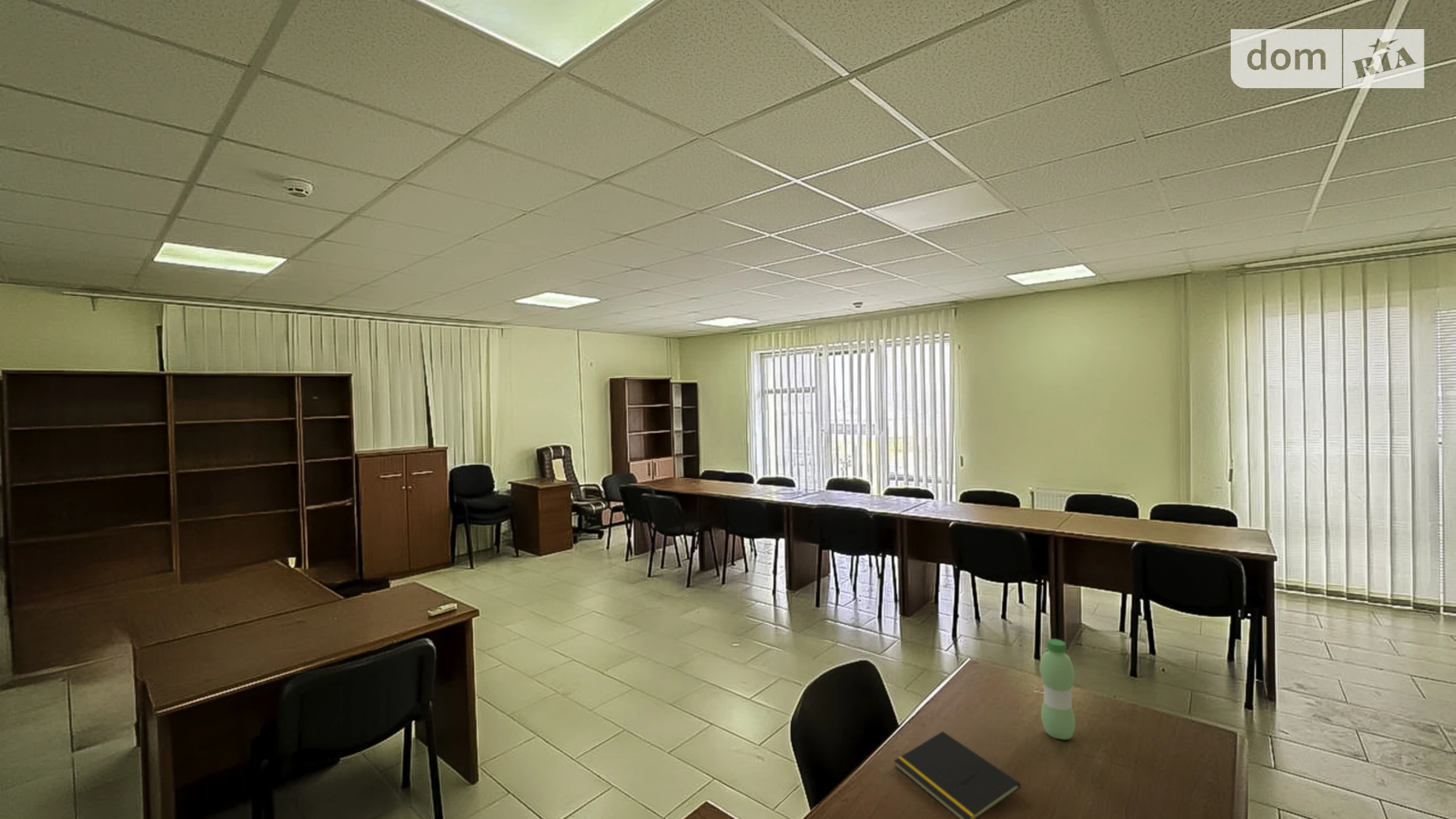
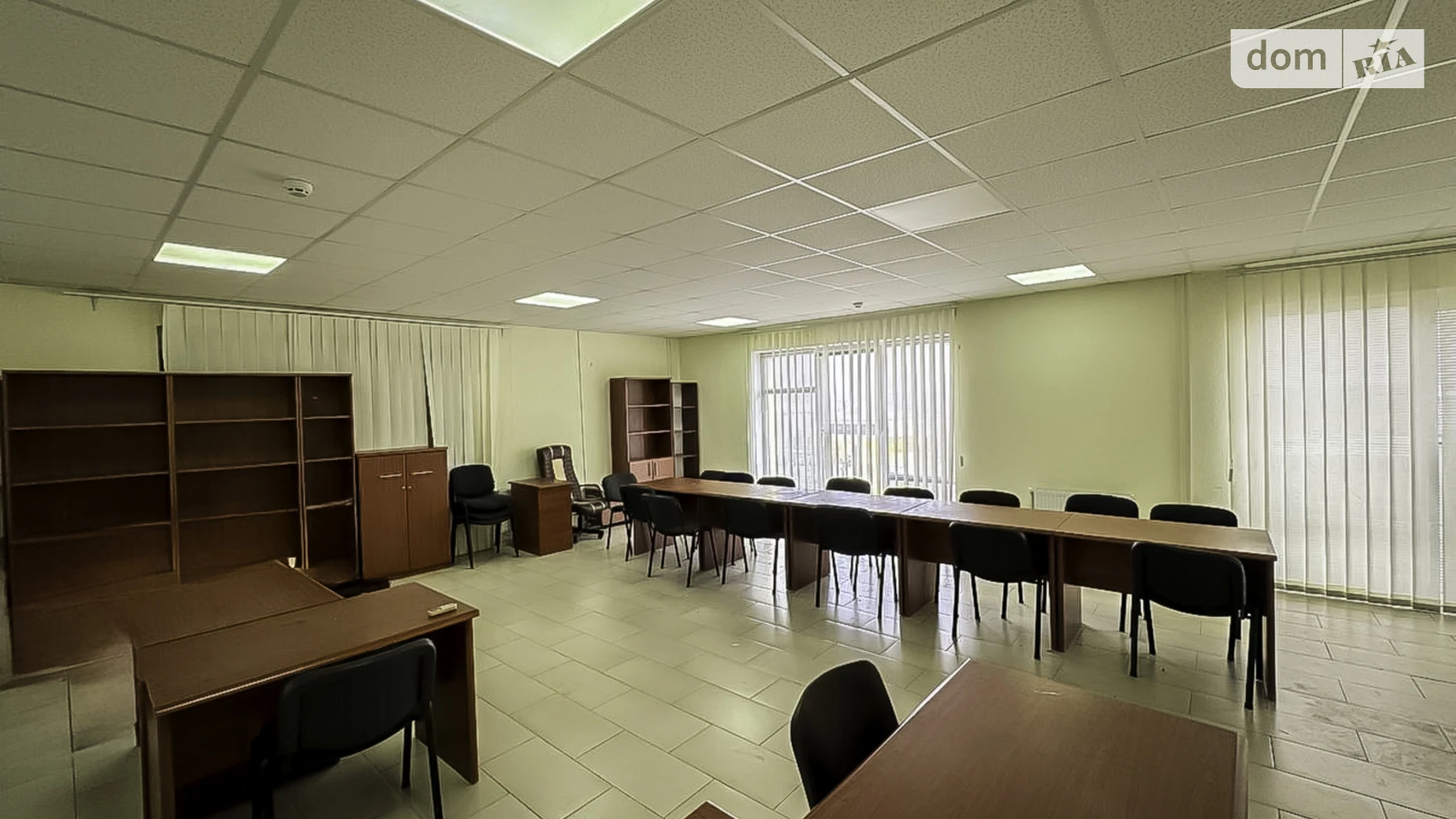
- notepad (954, 773)
- water bottle (1057, 687)
